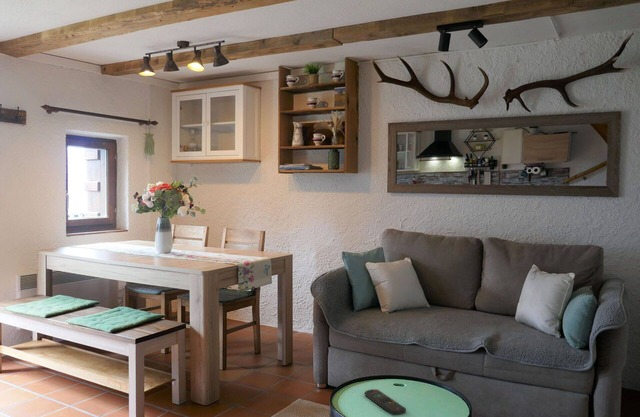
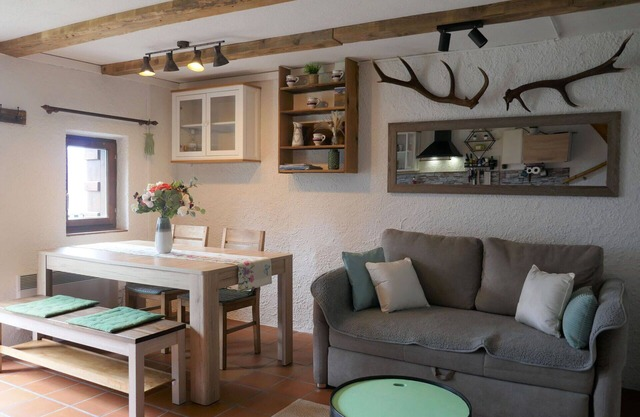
- remote control (384, 401)
